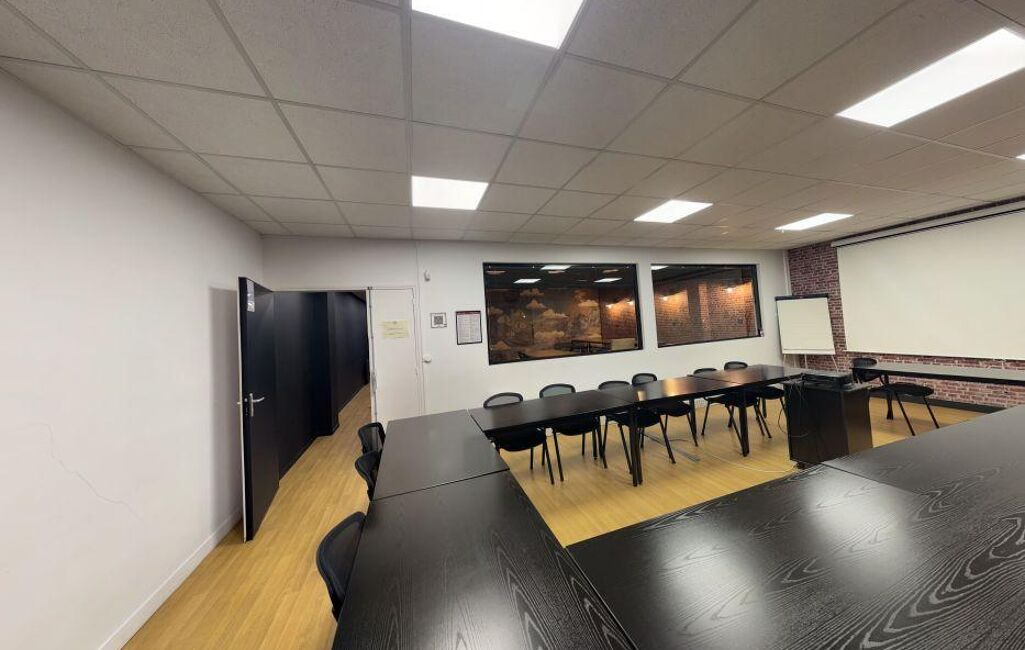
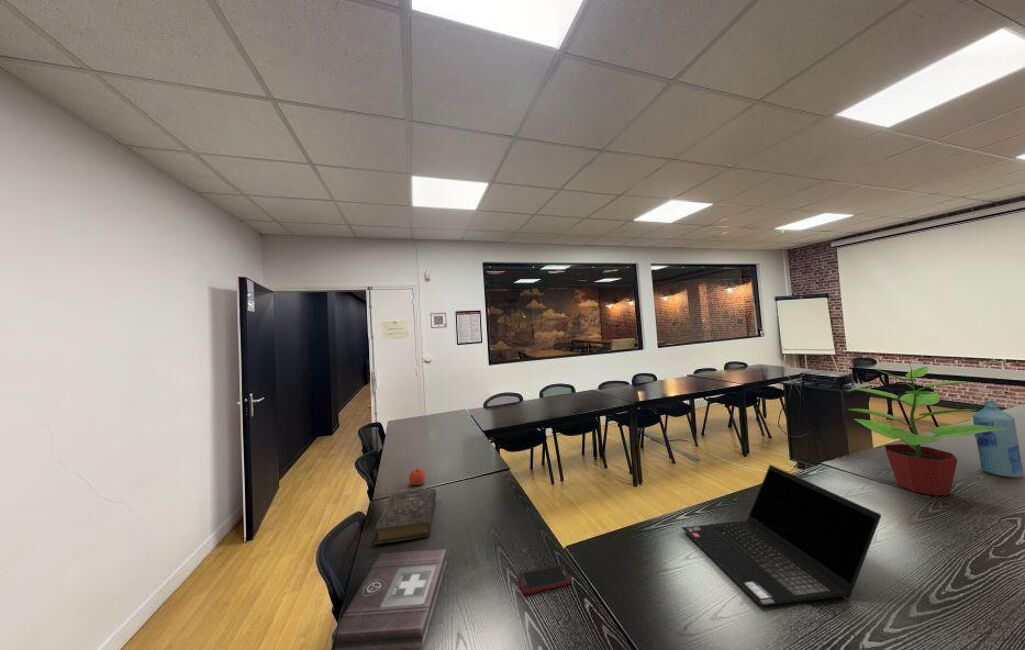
+ potted plant (918, 419)
+ apple (417, 476)
+ book (408, 512)
+ bottle (996, 437)
+ cell phone (544, 578)
+ laptop computer (766, 524)
+ first aid kit (398, 593)
